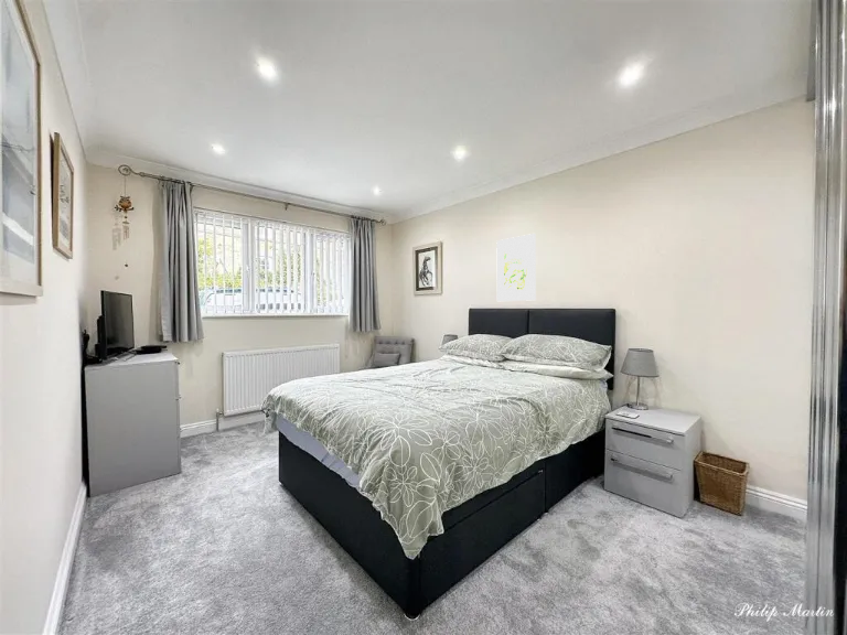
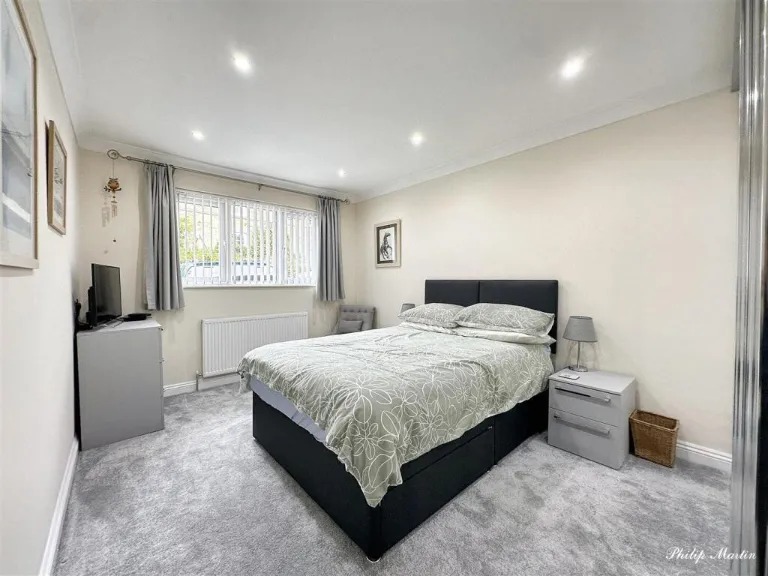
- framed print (515, 269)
